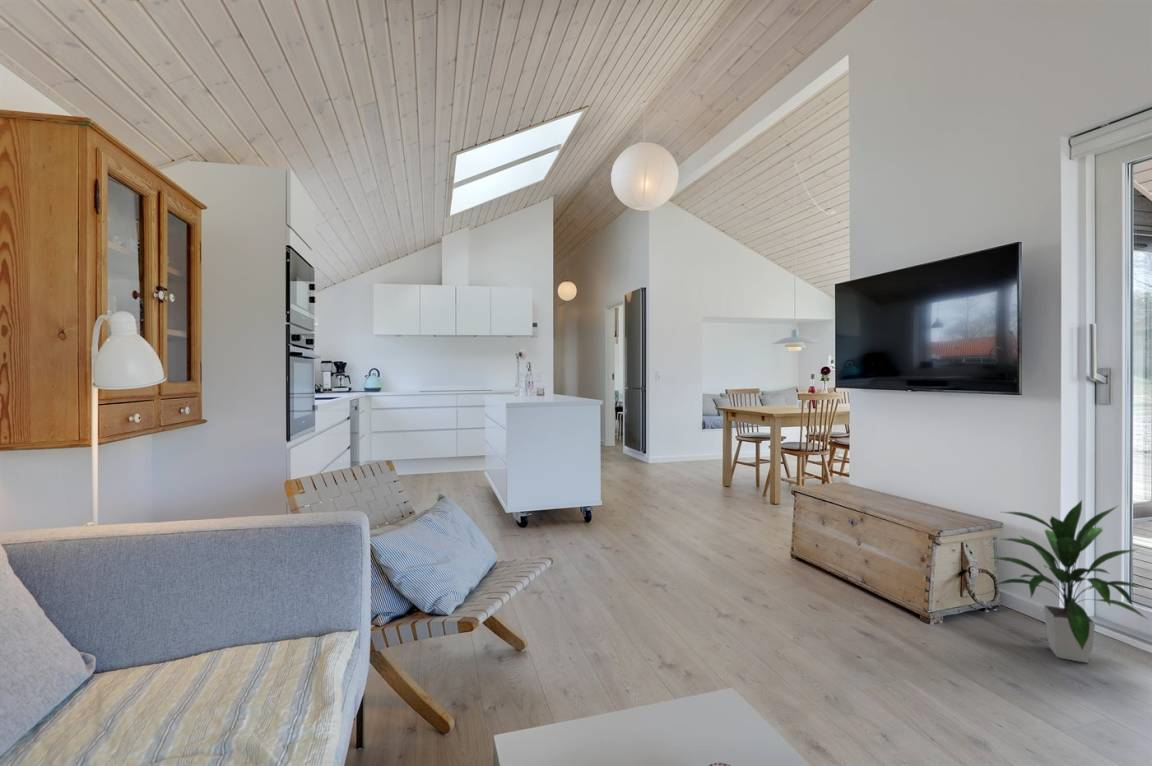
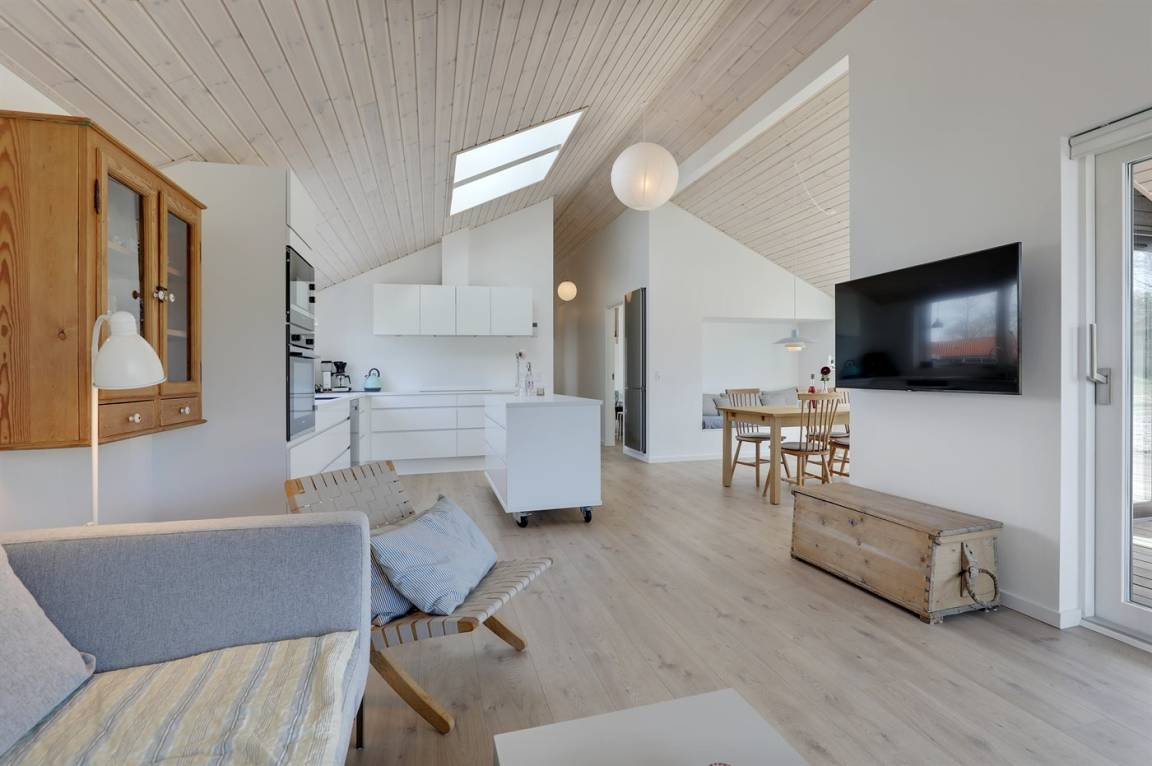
- indoor plant (1066, 578)
